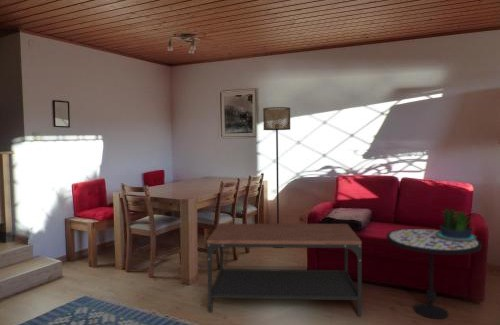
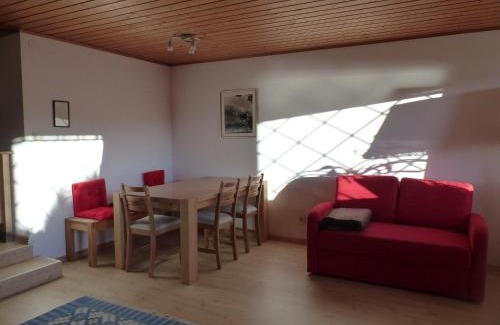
- side table (431, 275)
- potted plant (456, 223)
- floor lamp (277, 177)
- coffee table (283, 270)
